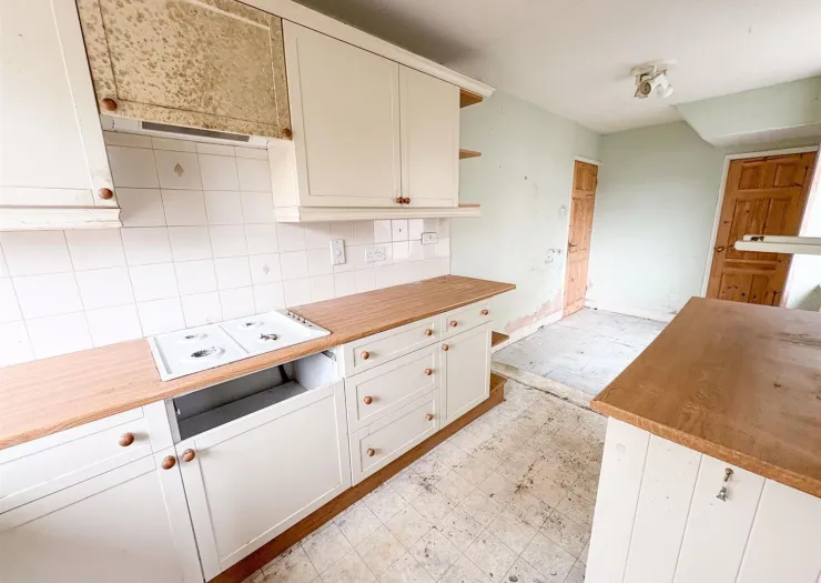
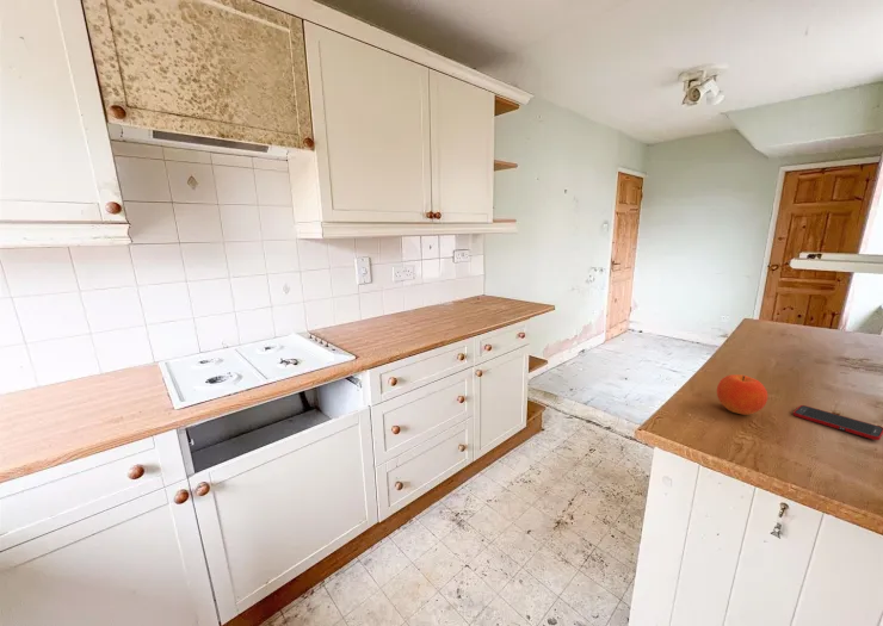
+ fruit (741, 393)
+ cell phone (836, 421)
